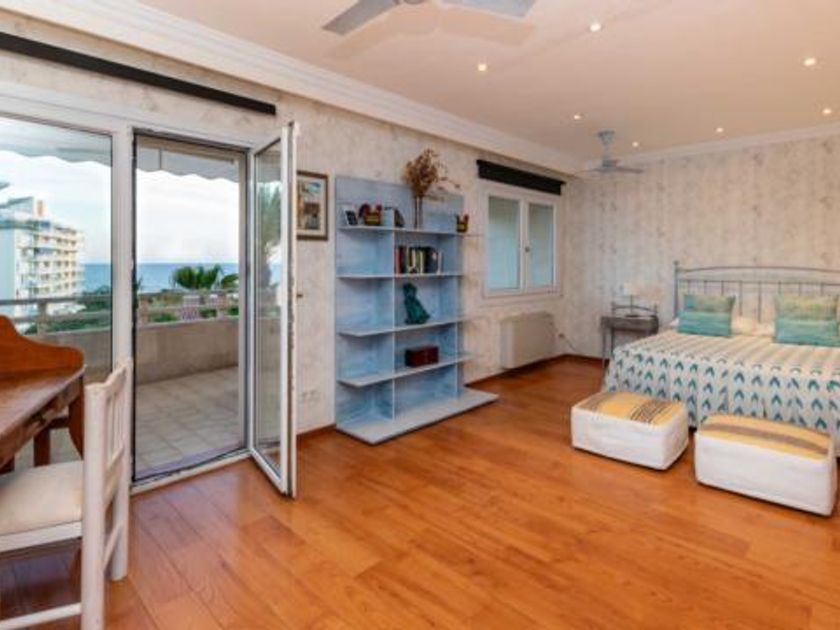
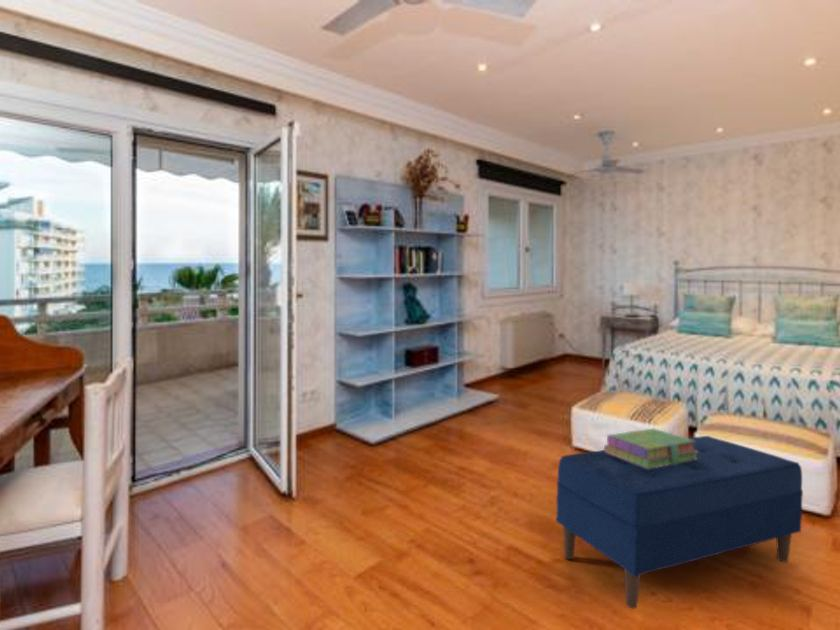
+ stack of books (650, 446)
+ bench (677, 509)
